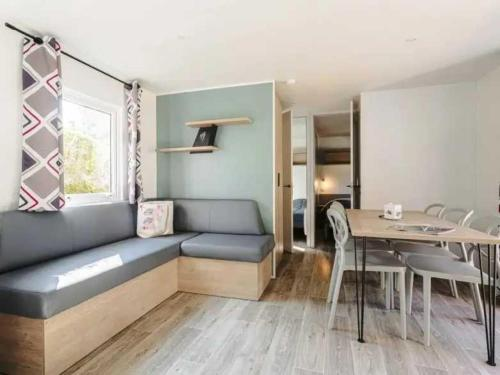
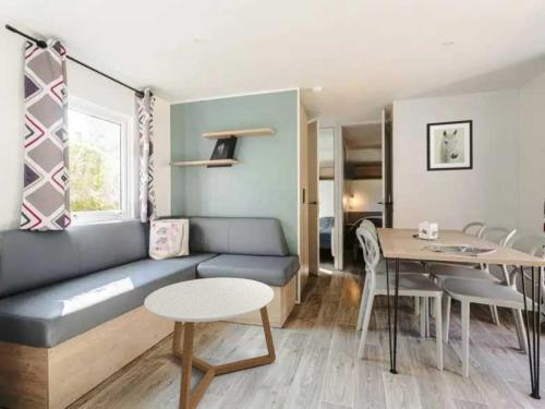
+ wall art (448, 146)
+ coffee table (211, 321)
